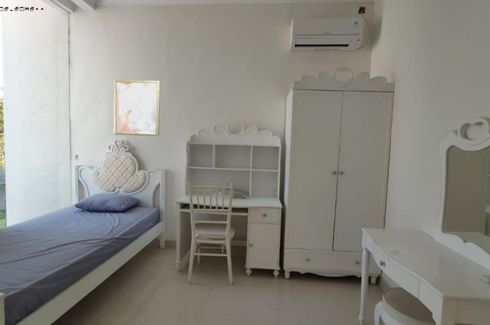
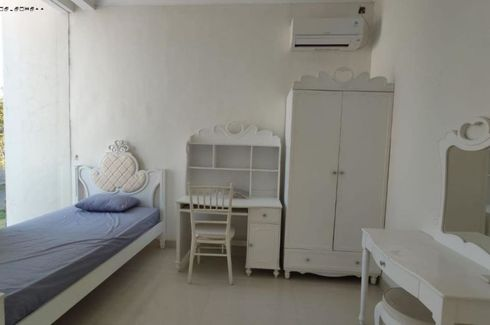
- wall art (136, 108)
